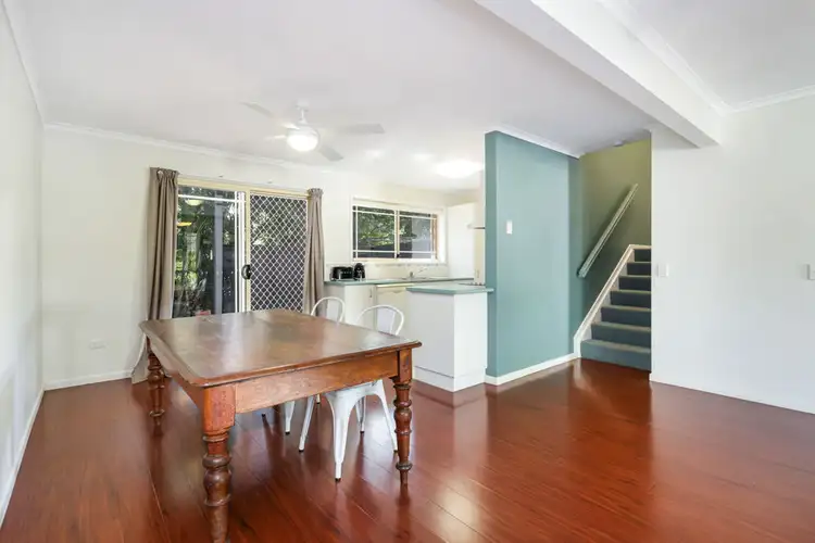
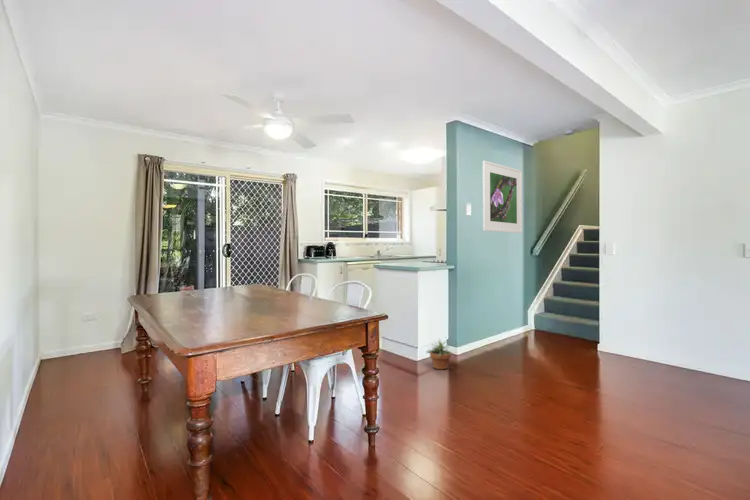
+ potted plant (441, 353)
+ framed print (503, 198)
